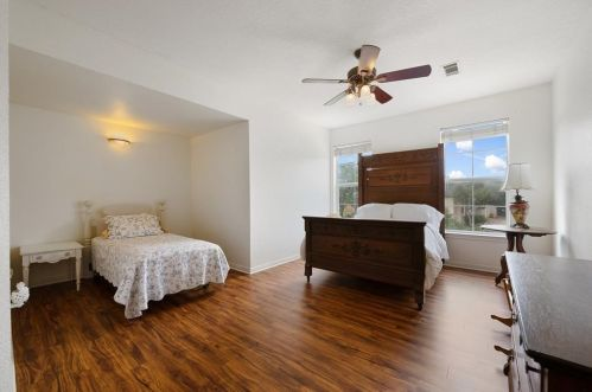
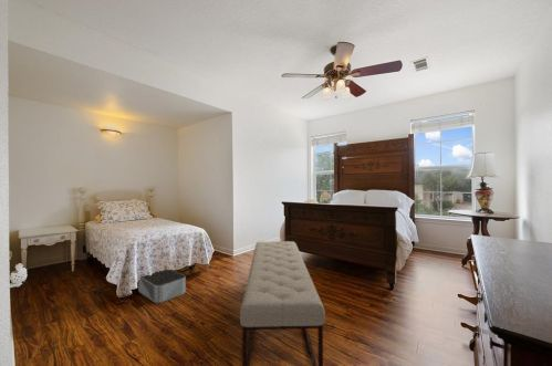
+ storage bin (162, 283)
+ bench (278, 289)
